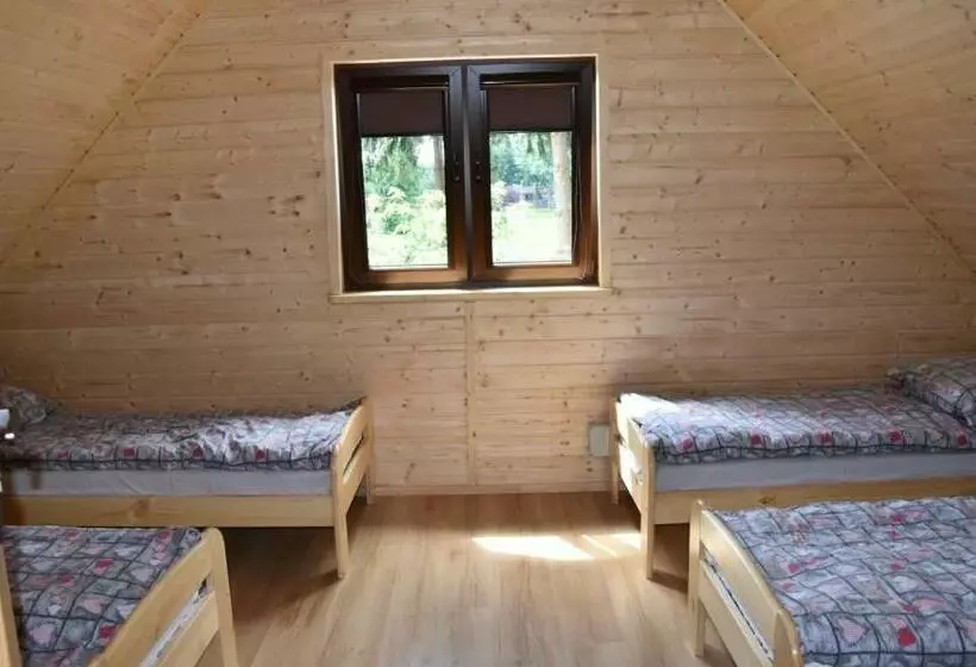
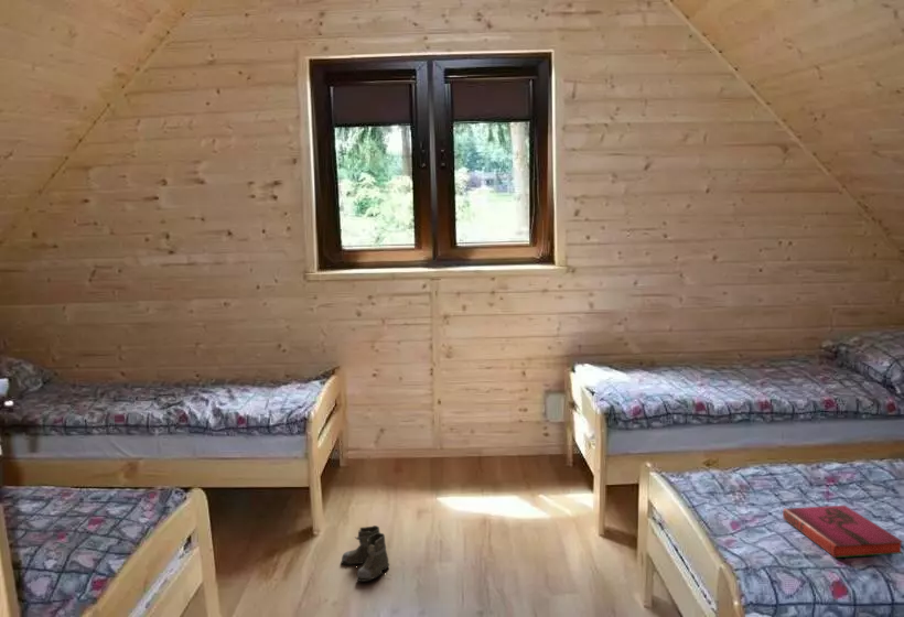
+ hardback book (839, 529)
+ boots (365, 550)
